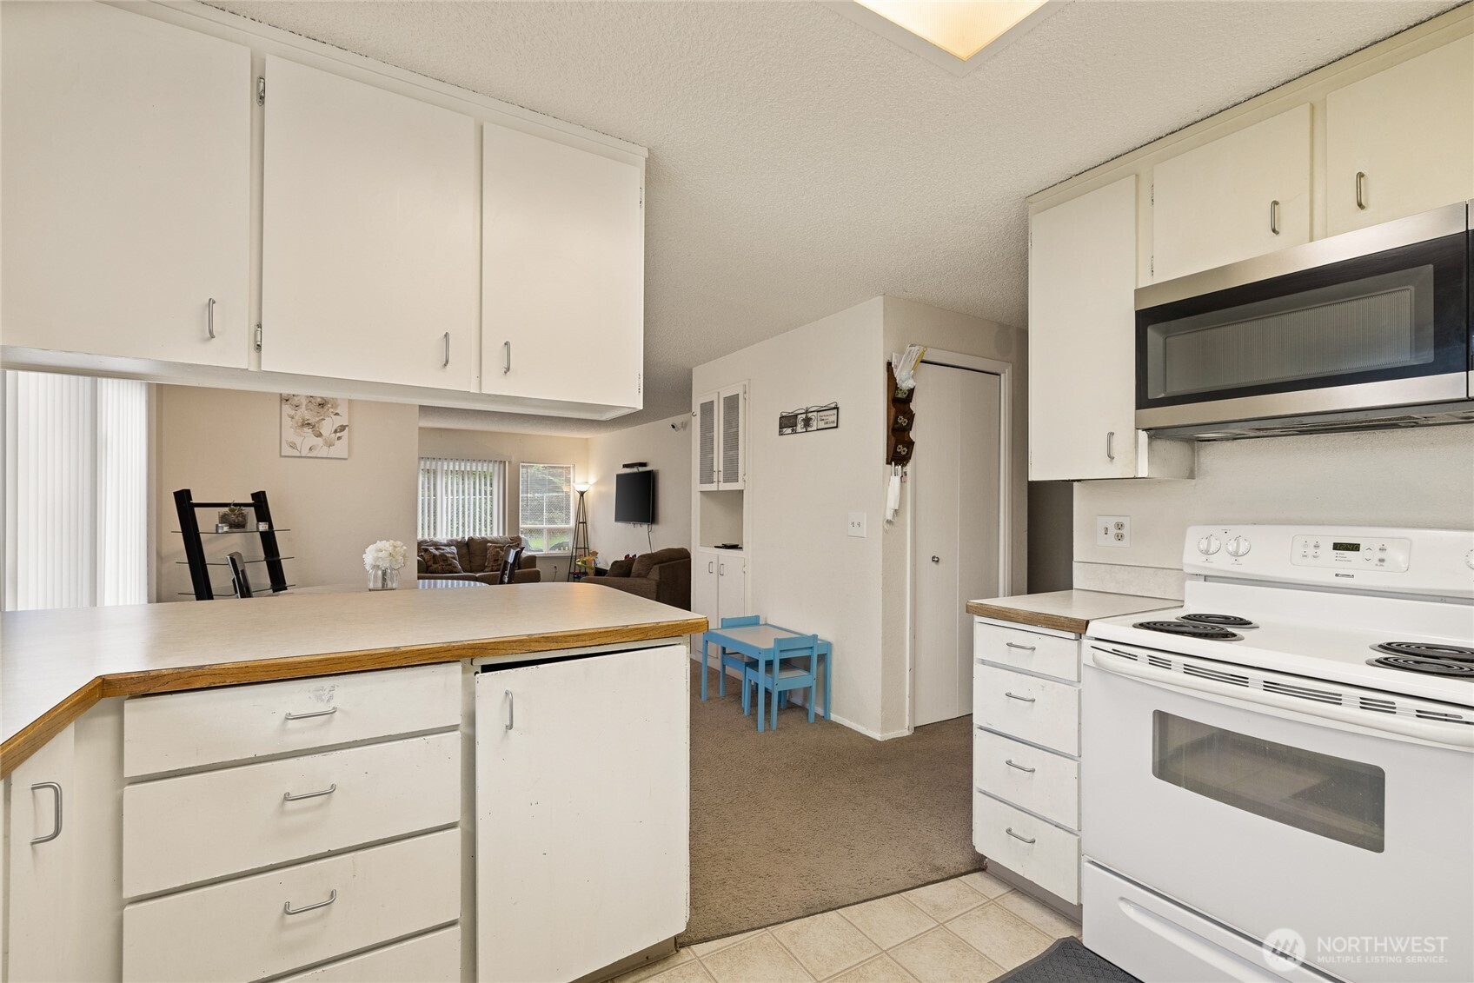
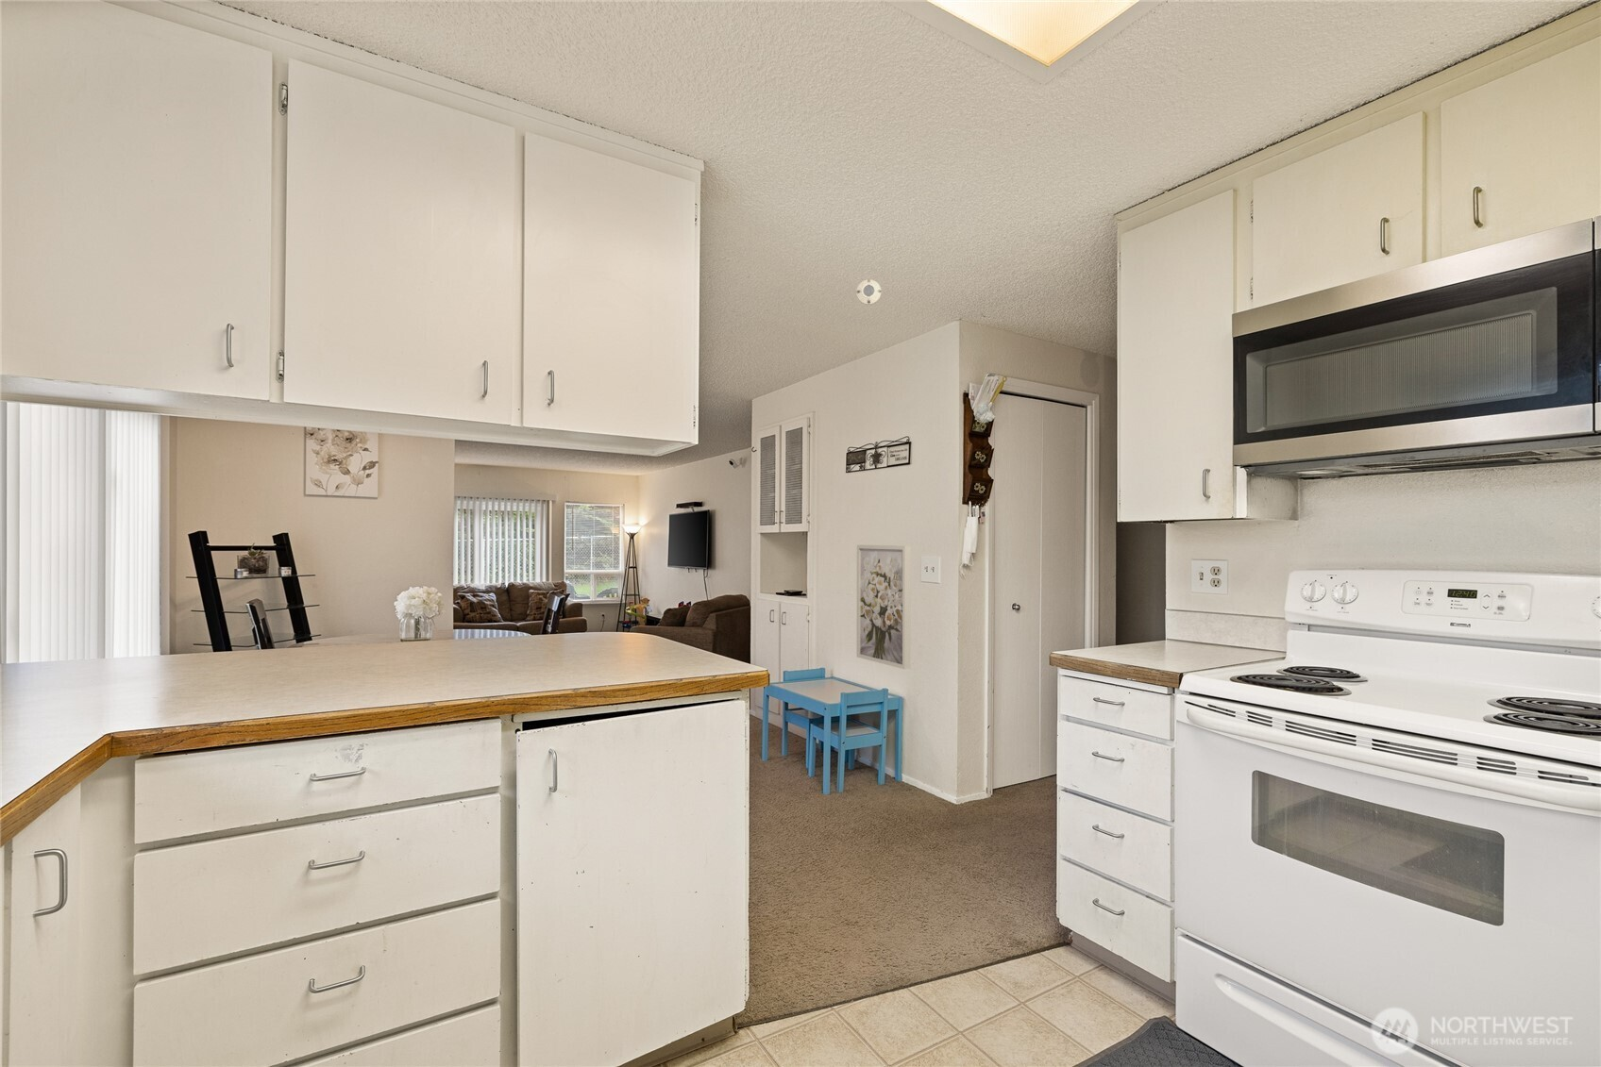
+ smoke detector (868, 291)
+ wall art (882, 604)
